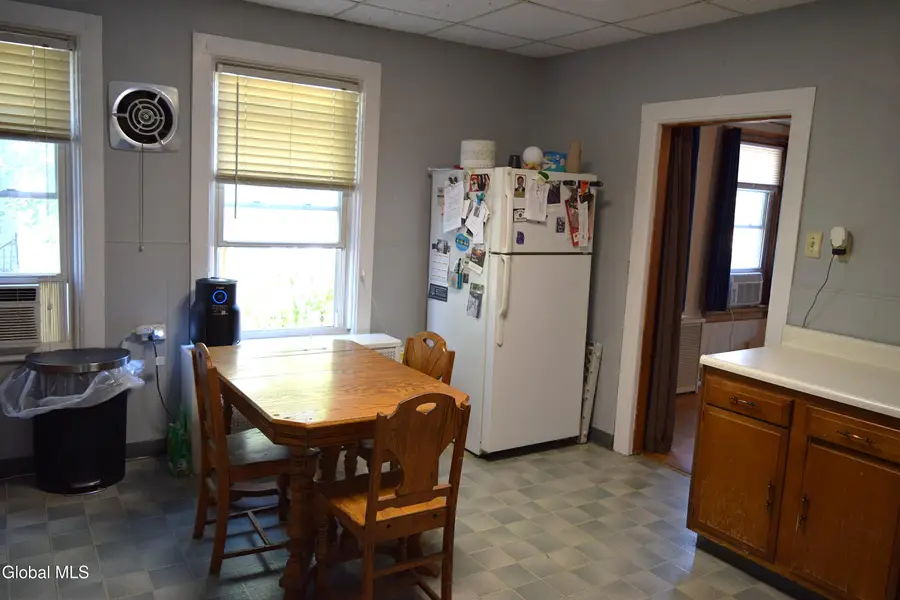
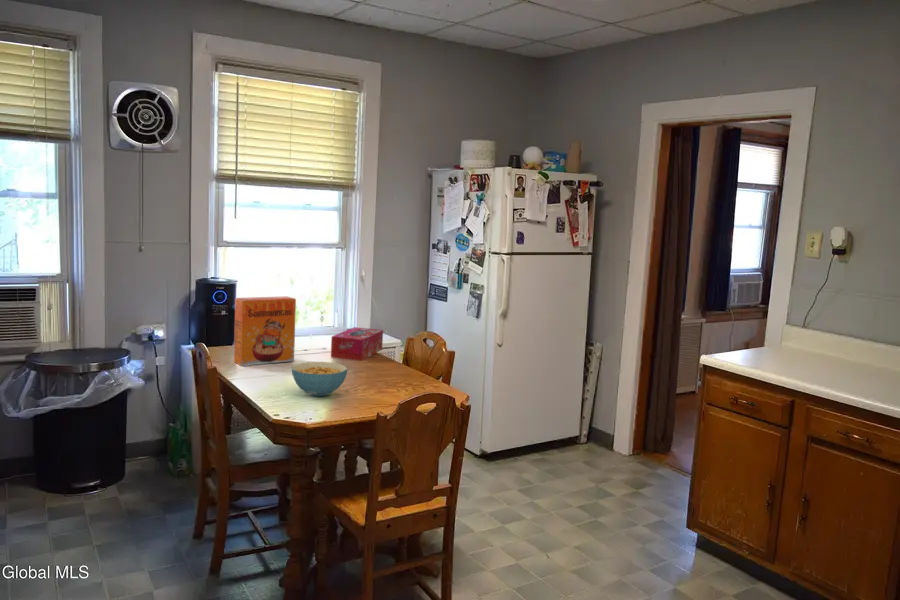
+ tissue box (357, 343)
+ cereal box (265, 330)
+ cereal bowl (319, 381)
